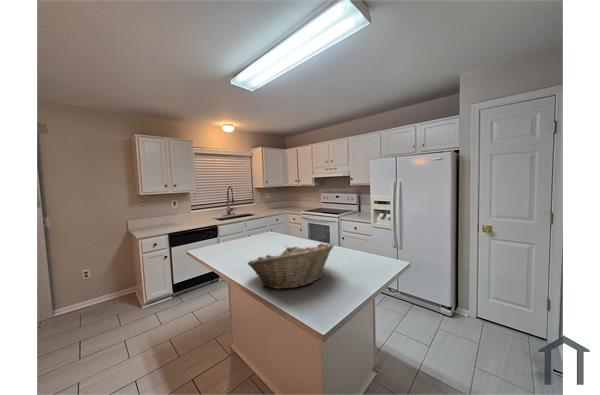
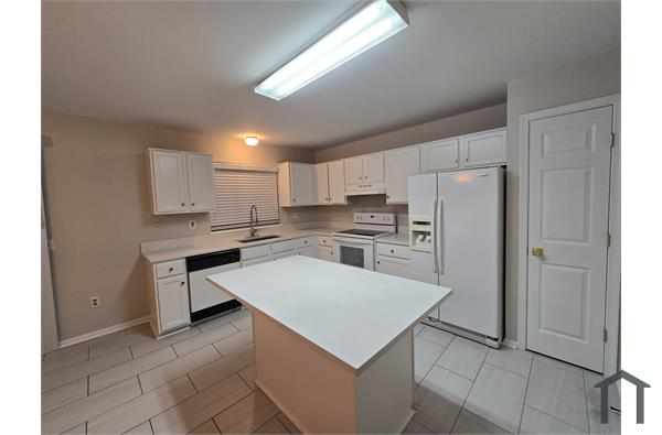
- fruit basket (292, 260)
